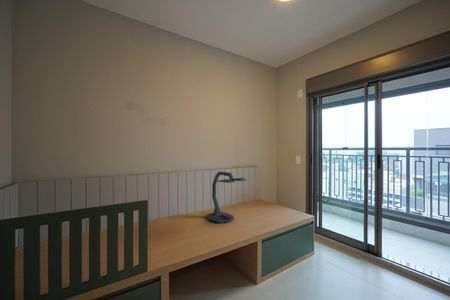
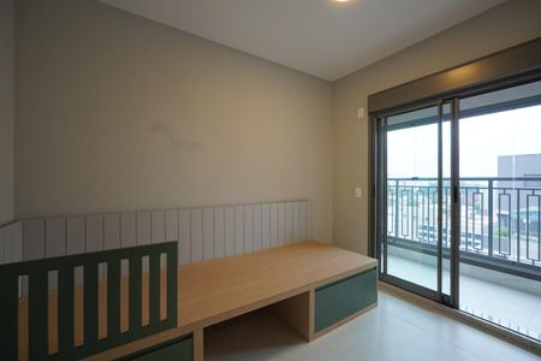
- desk lamp (216, 199)
